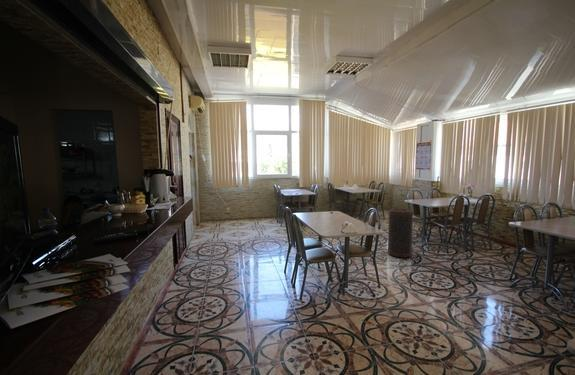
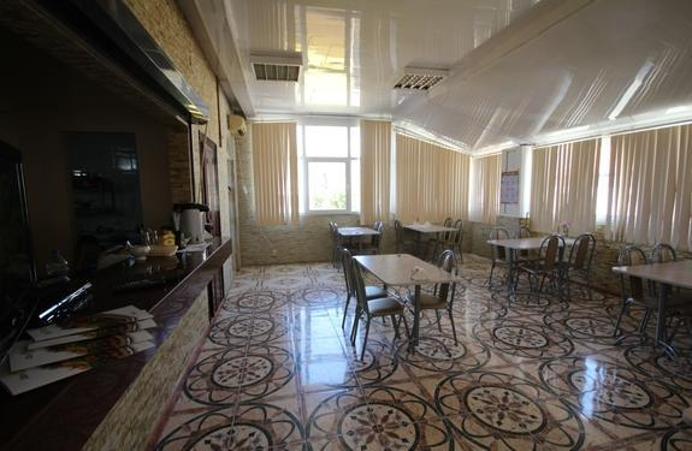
- trash can (400, 232)
